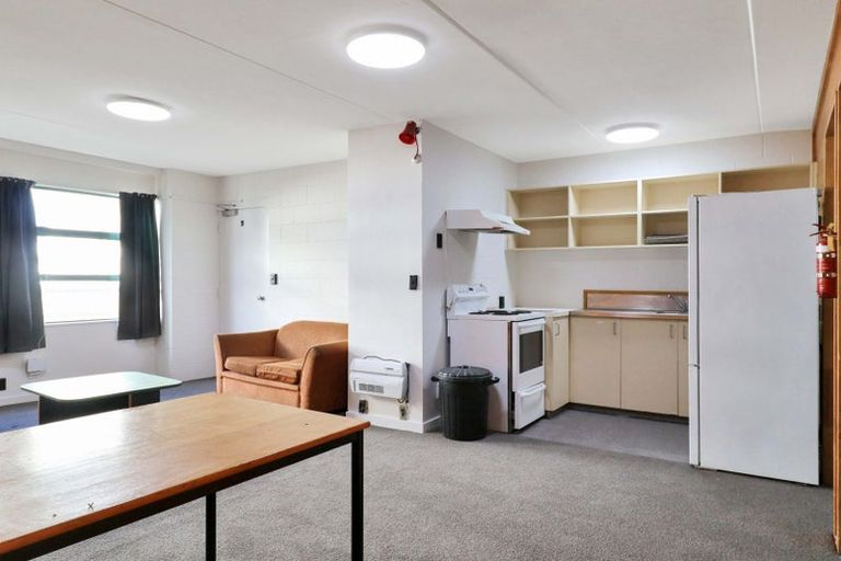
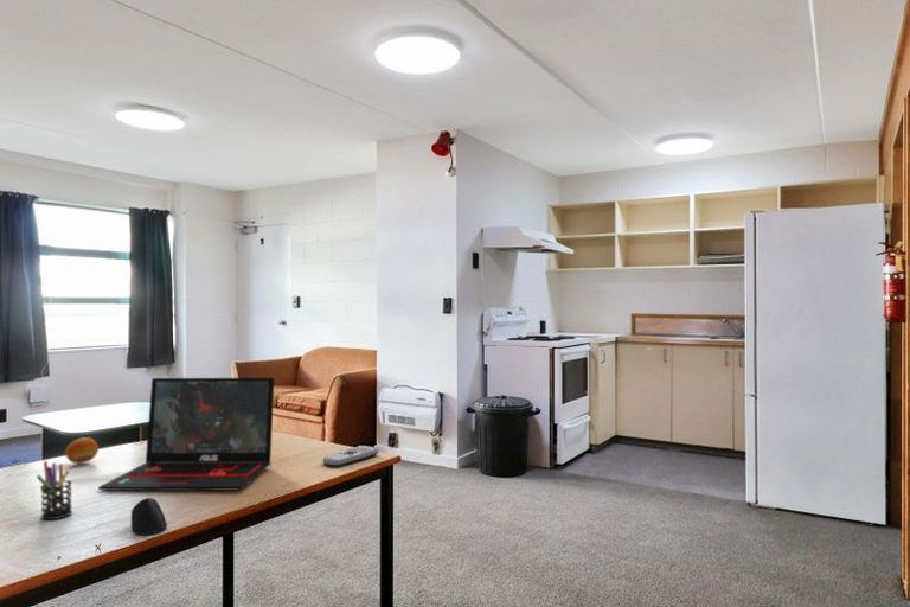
+ laptop (193, 430)
+ fruit (82, 451)
+ remote control (350, 455)
+ pen holder (52, 488)
+ computer mouse (147, 512)
